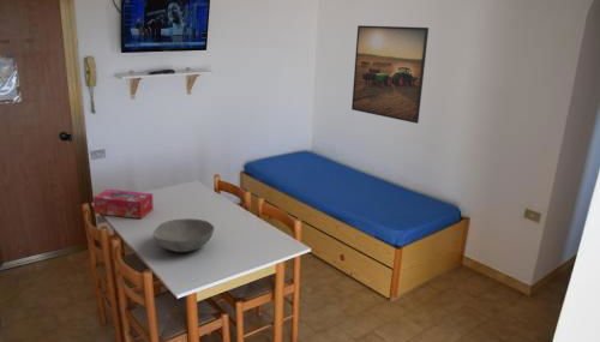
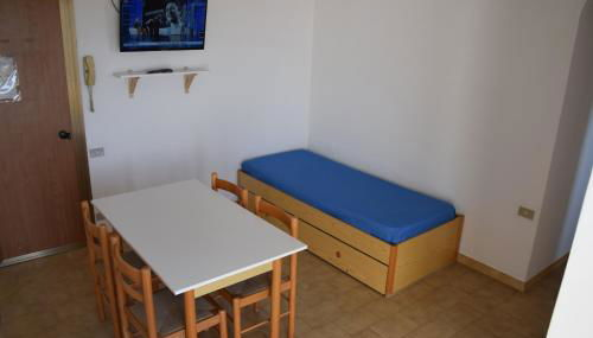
- bowl (184, 236)
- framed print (386, 72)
- tissue box (124, 203)
